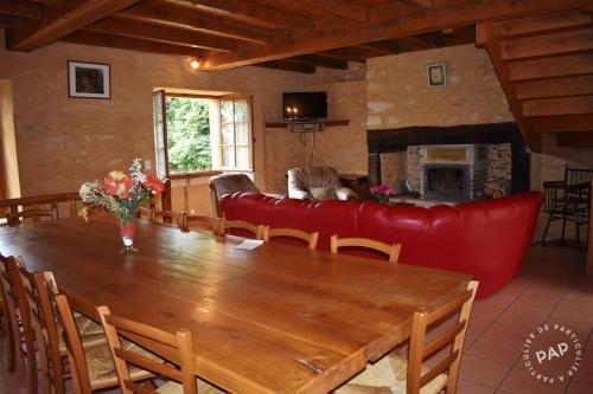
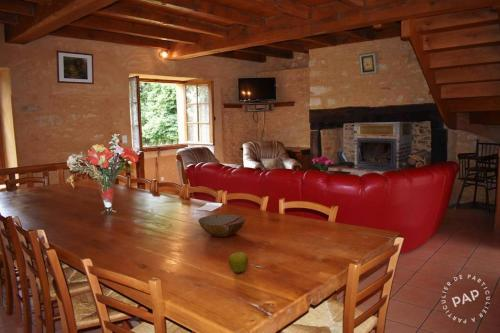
+ fruit (238, 261)
+ bowl (222, 226)
